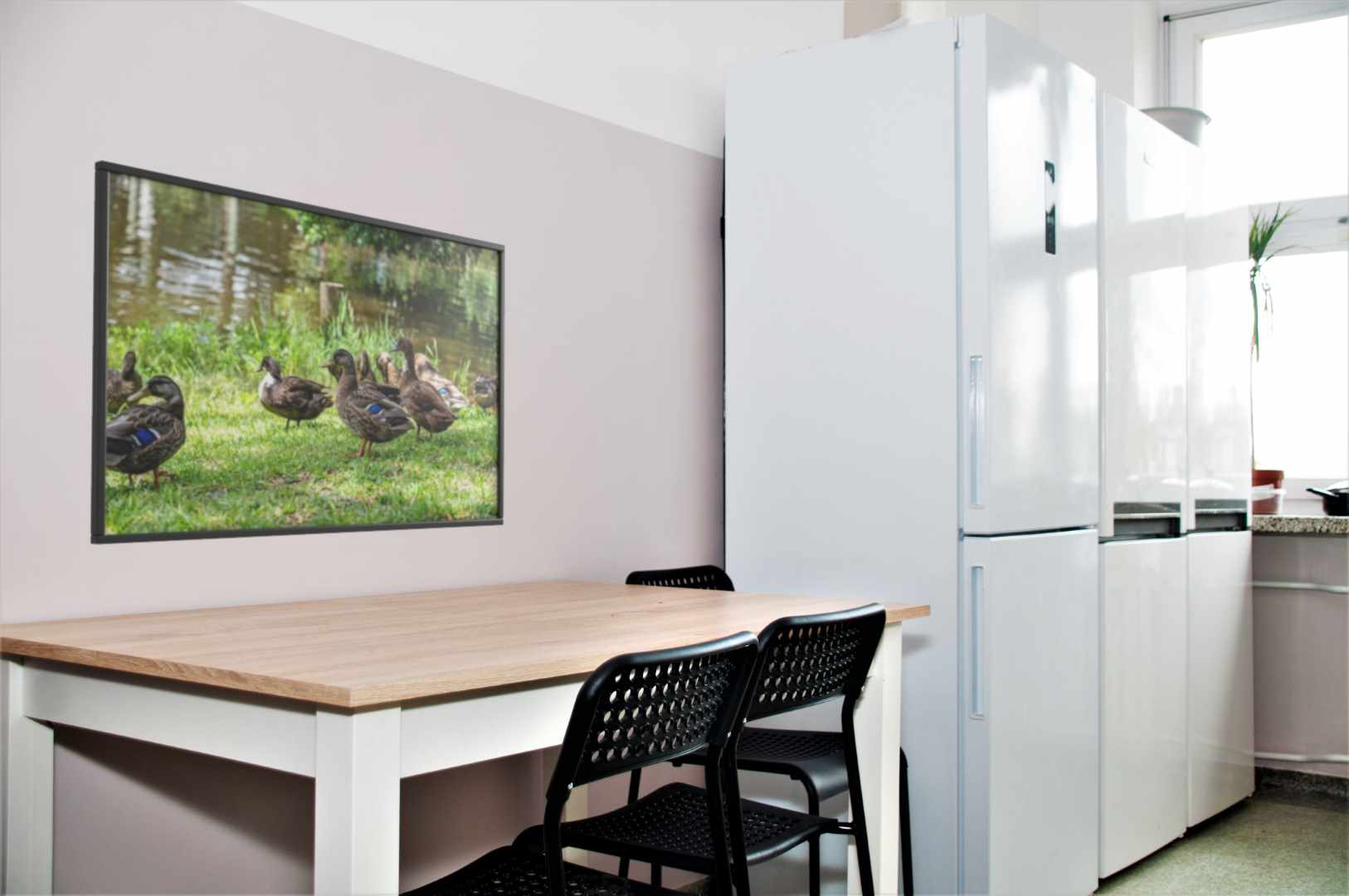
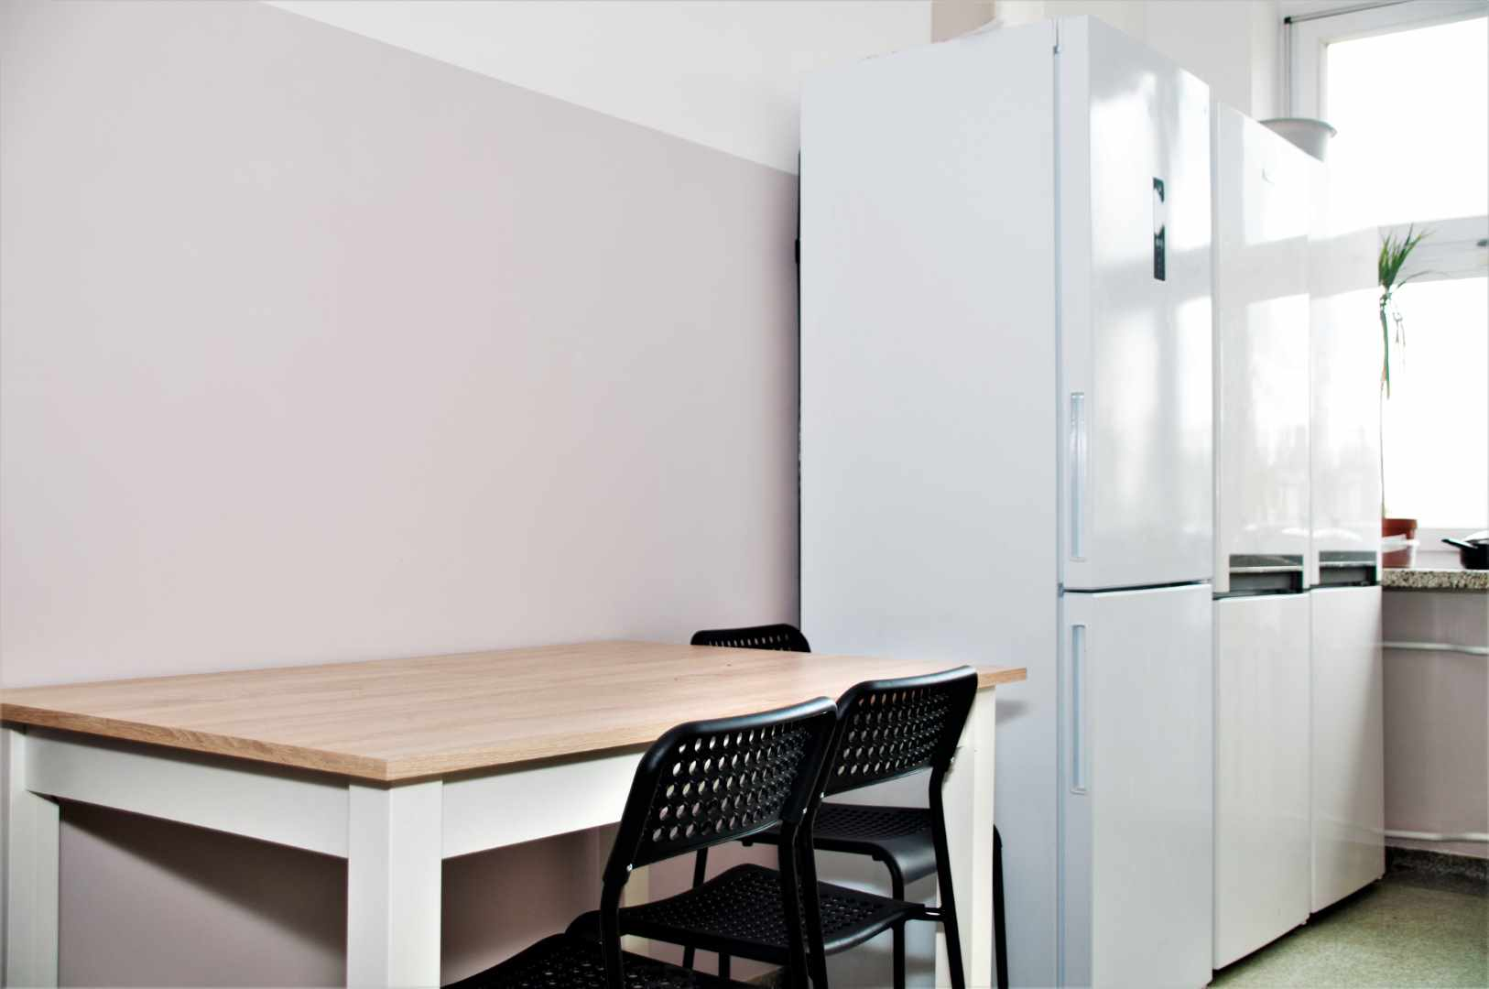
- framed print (330, 371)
